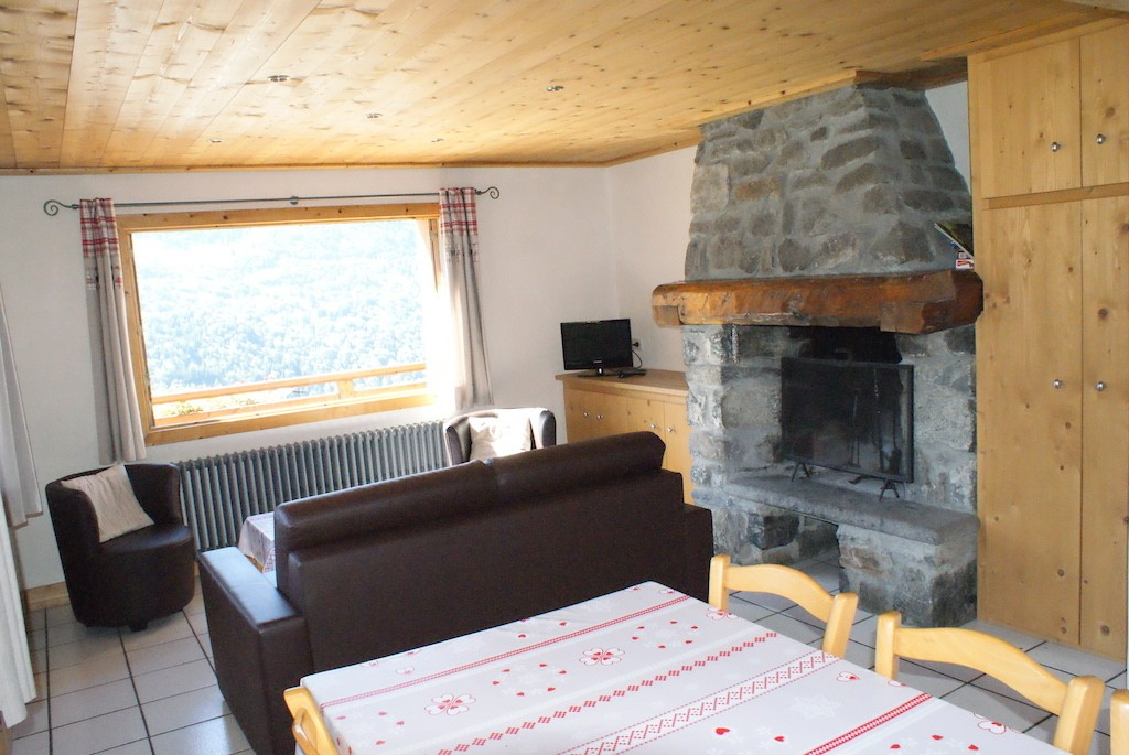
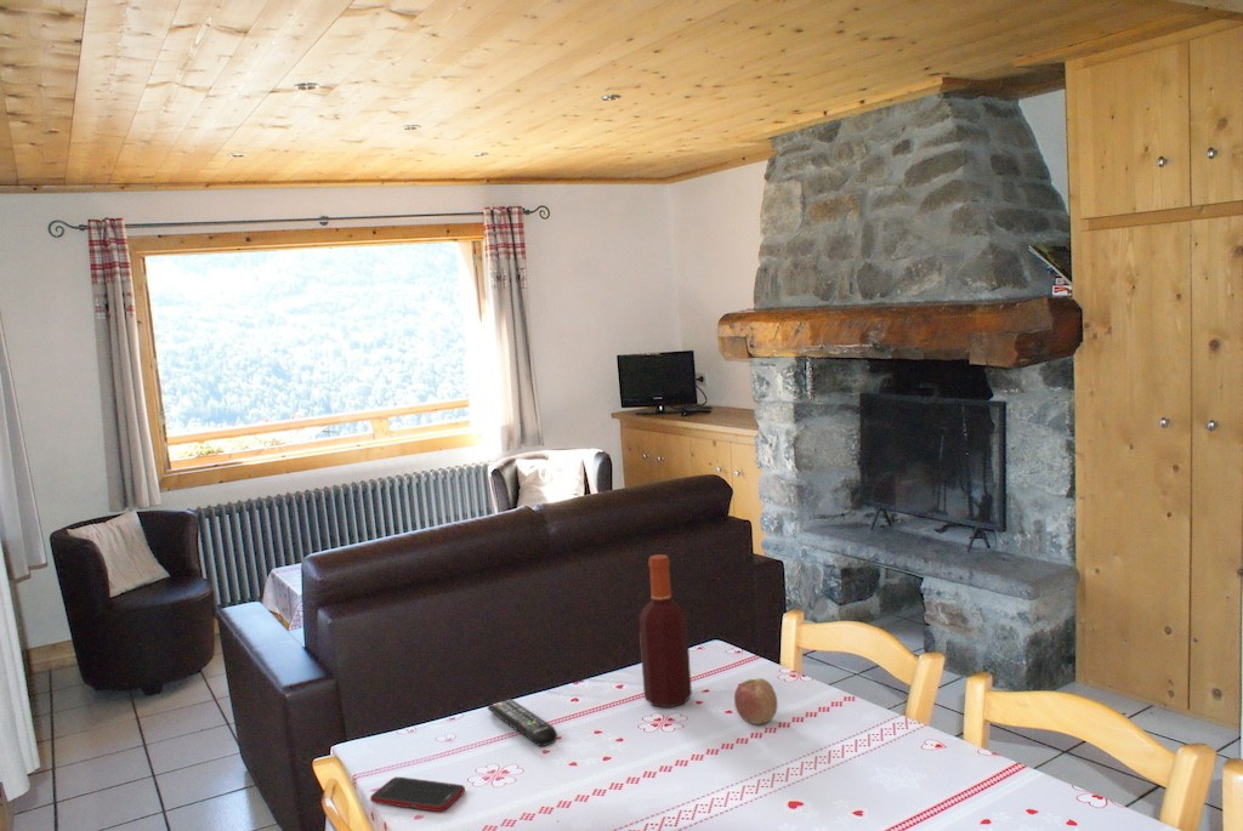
+ apple (755, 700)
+ bottle (663, 628)
+ cell phone (418, 793)
+ remote control (521, 721)
